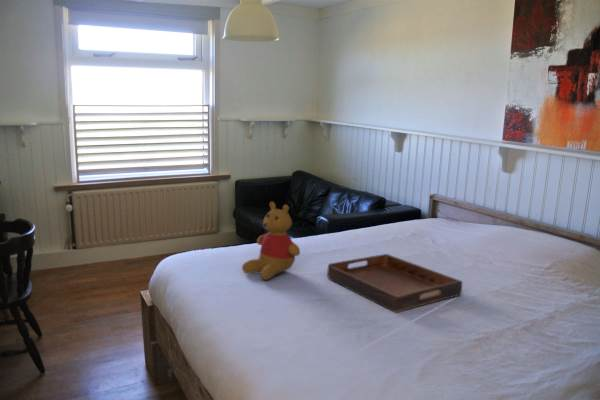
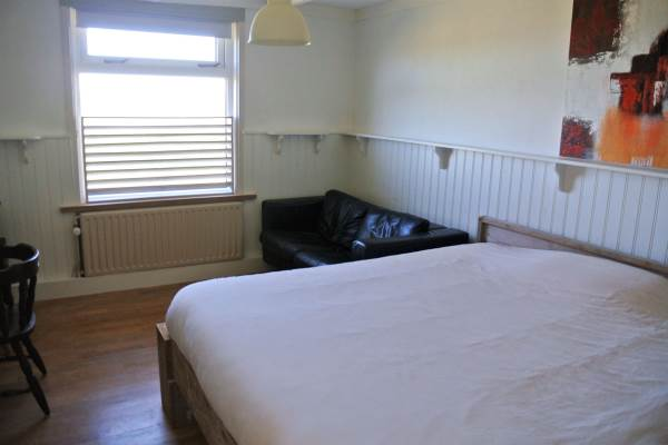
- teddy bear (270, 239)
- serving tray (390, 279)
